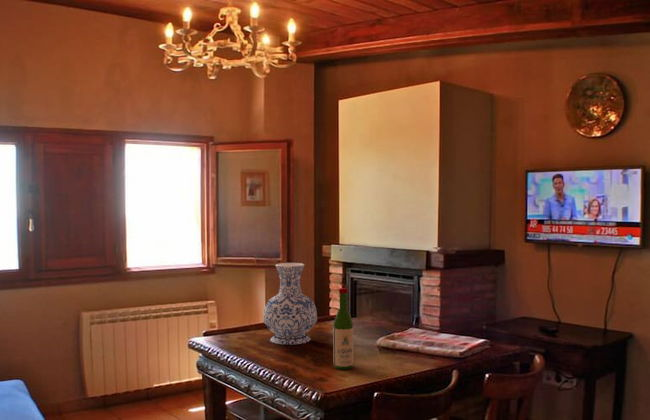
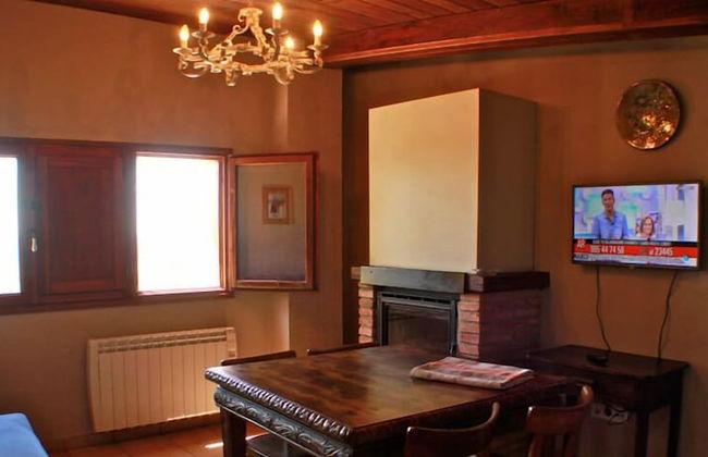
- vase (290, 301)
- wine bottle (343, 327)
